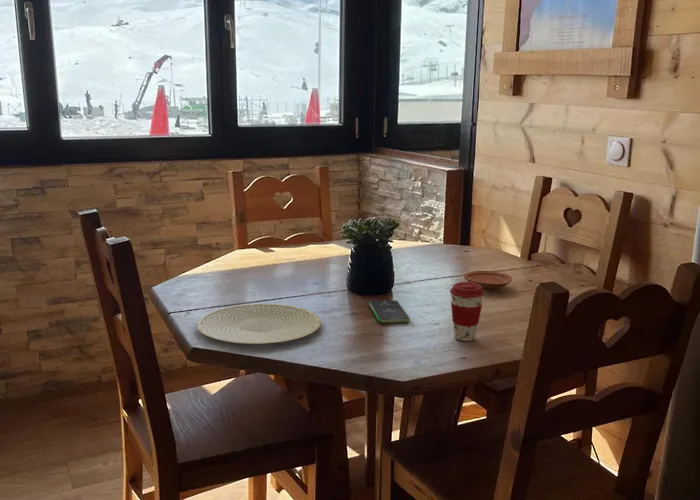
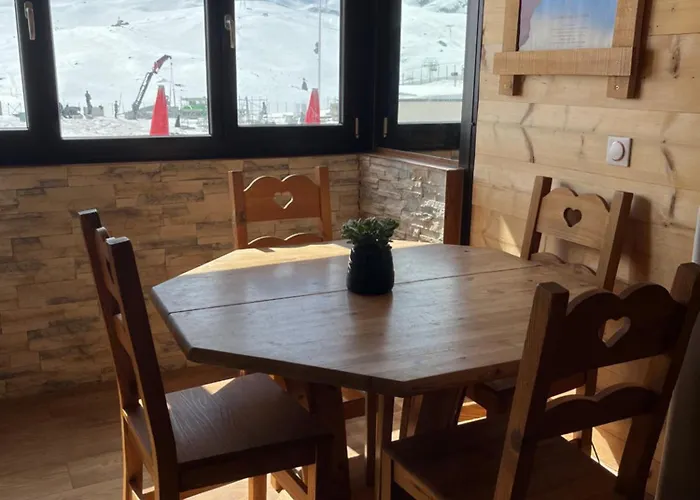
- smartphone (388, 311)
- coffee cup (465, 311)
- plate (487, 281)
- plate (259, 323)
